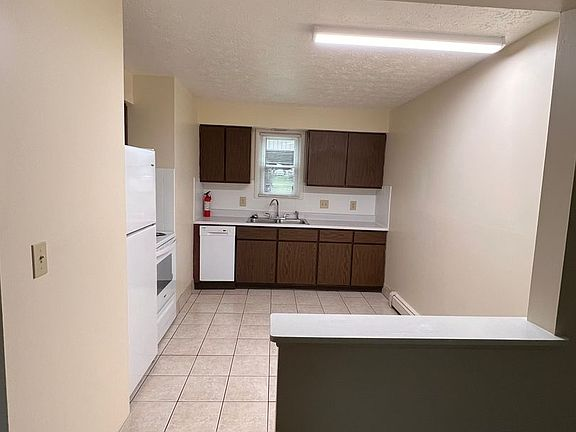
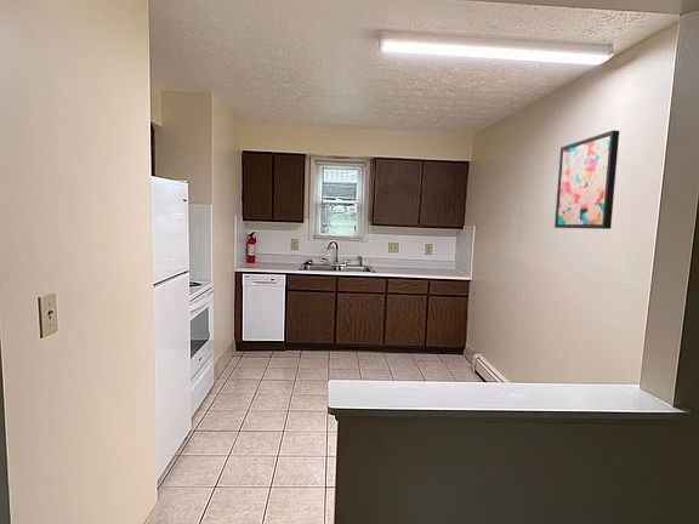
+ wall art (582, 184)
